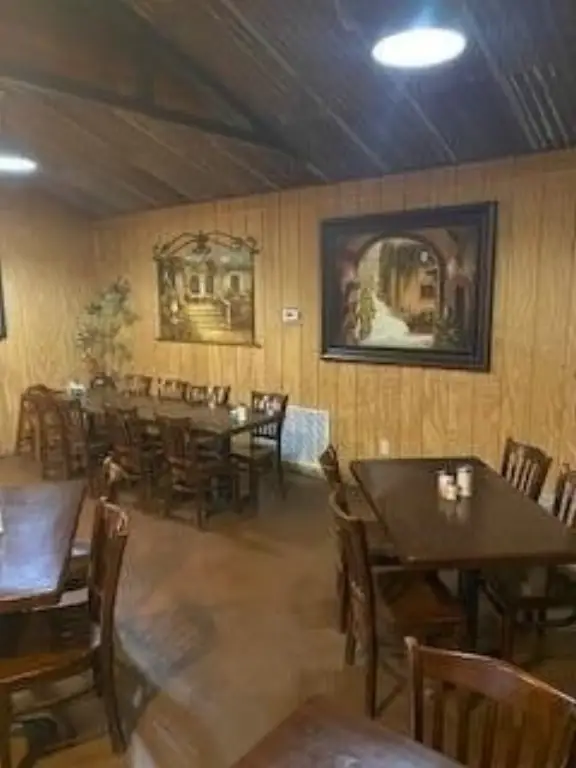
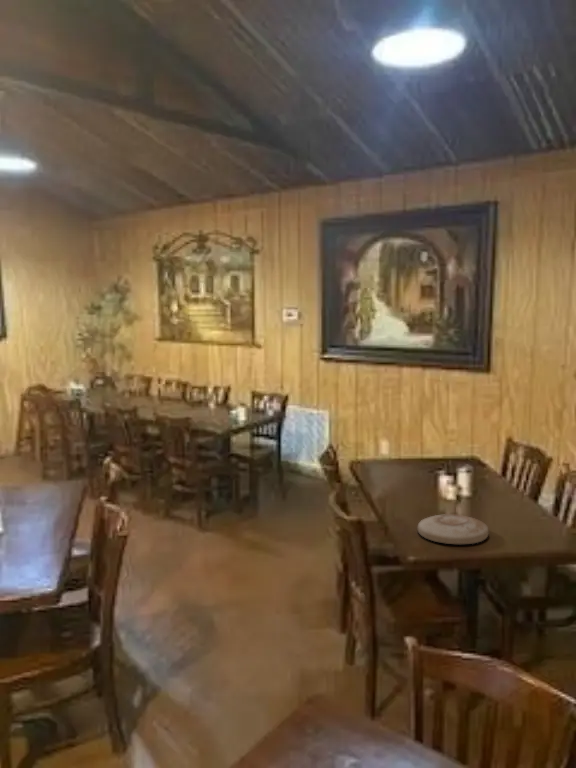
+ plate (452, 525)
